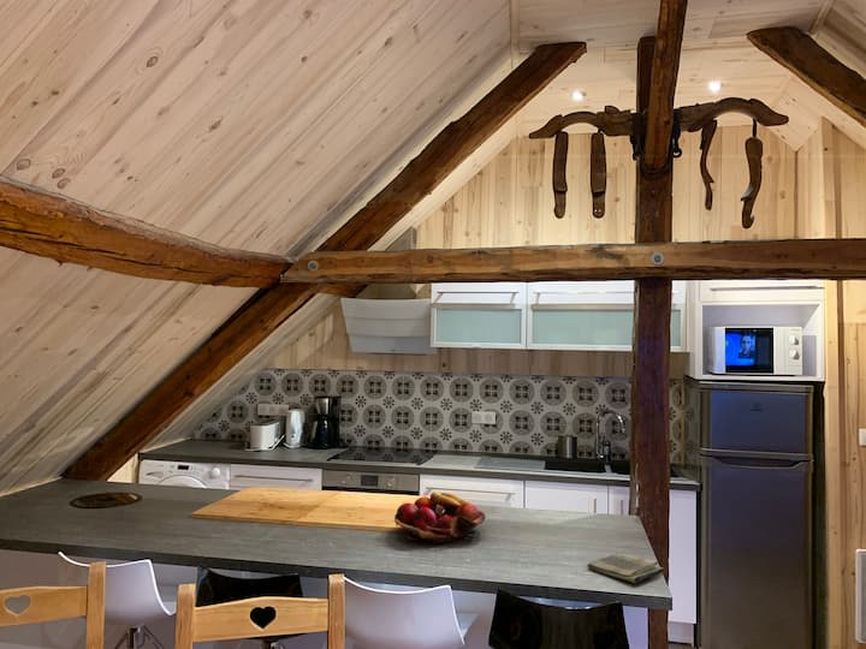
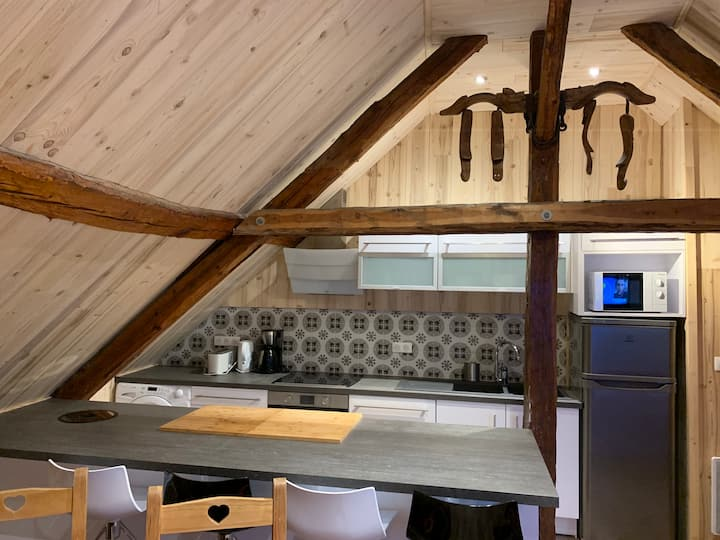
- dish towel (625, 565)
- fruit basket (439, 514)
